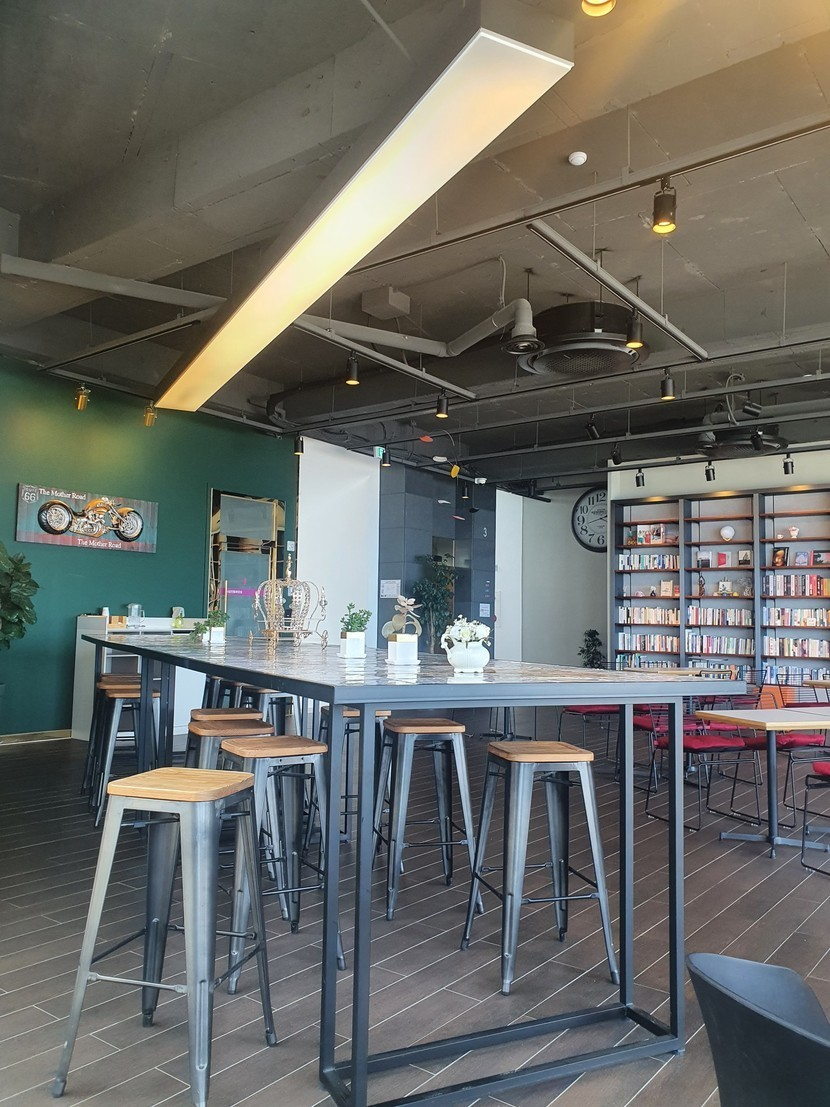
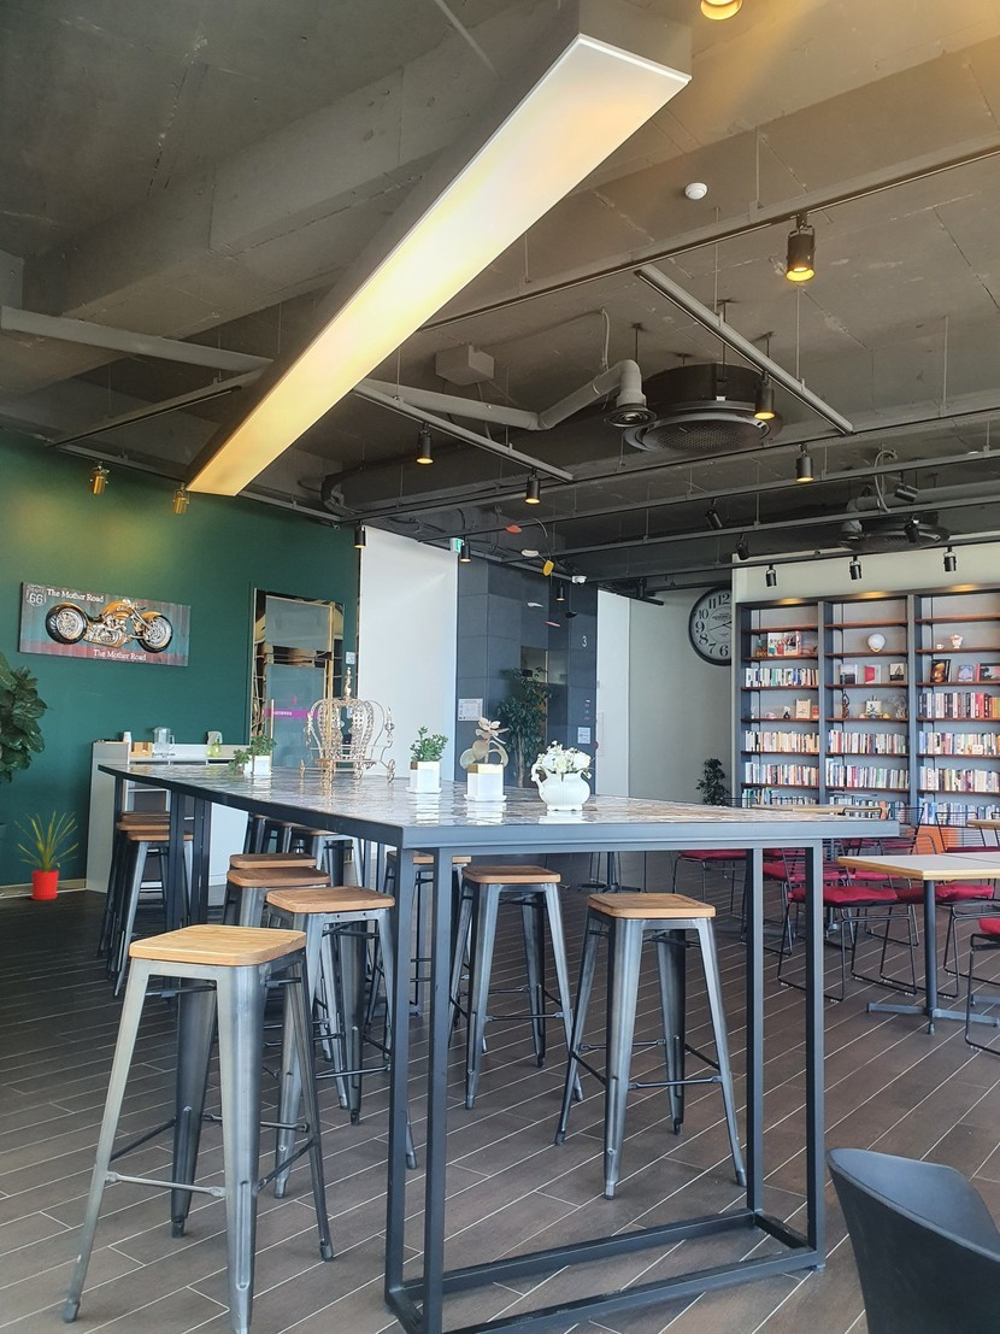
+ house plant (46, 854)
